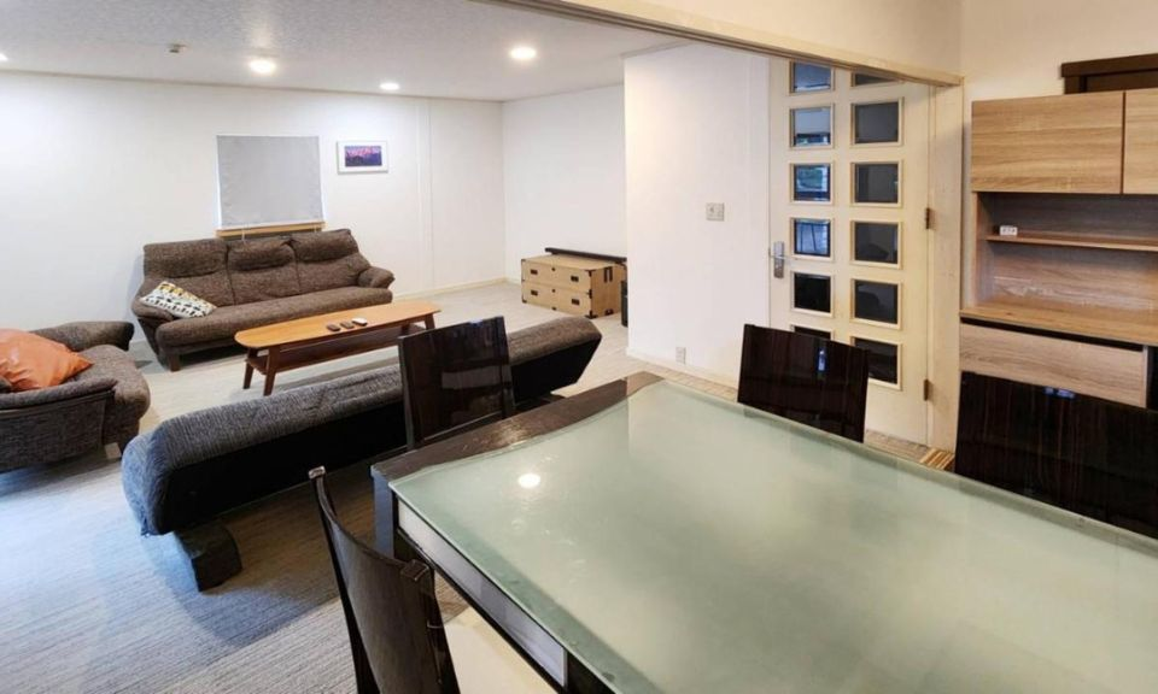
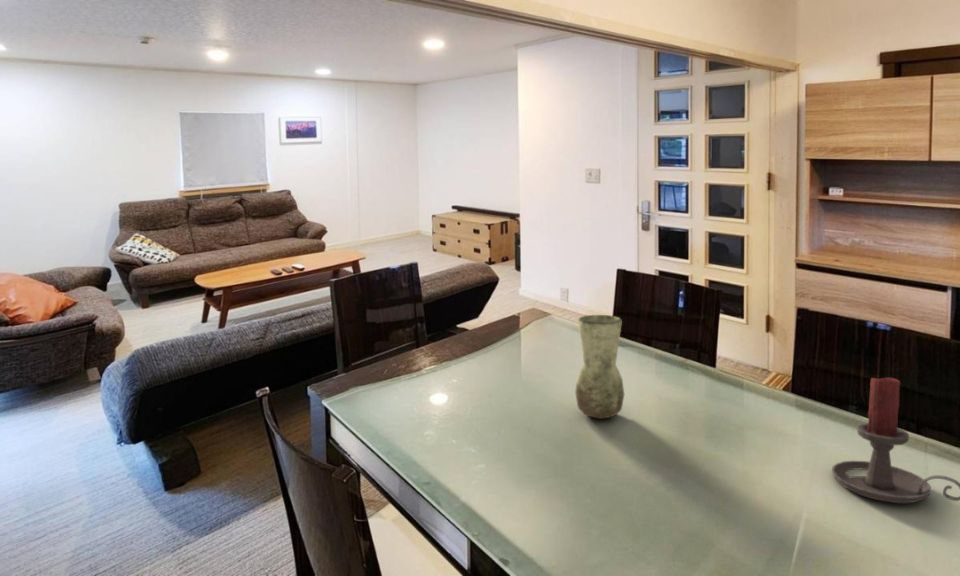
+ vase (599, 367)
+ candle holder (897, 435)
